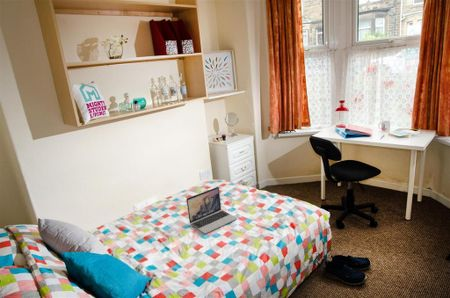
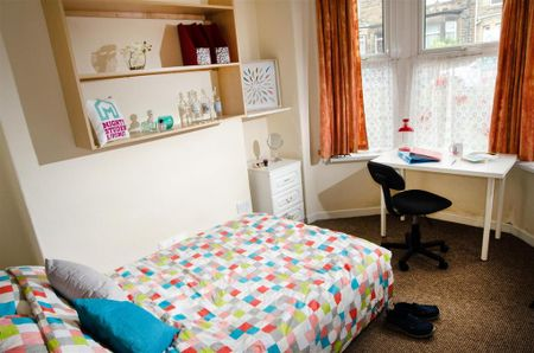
- laptop (212, 209)
